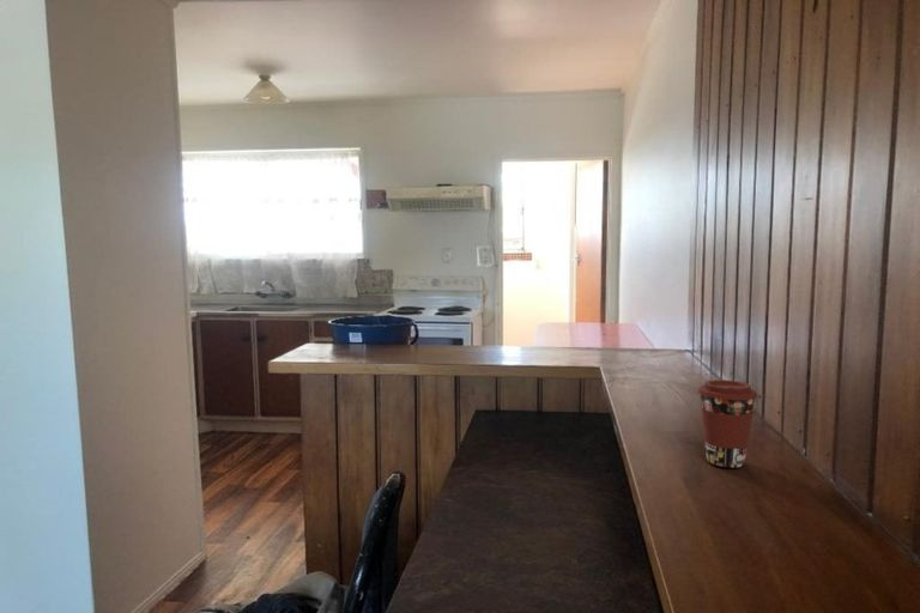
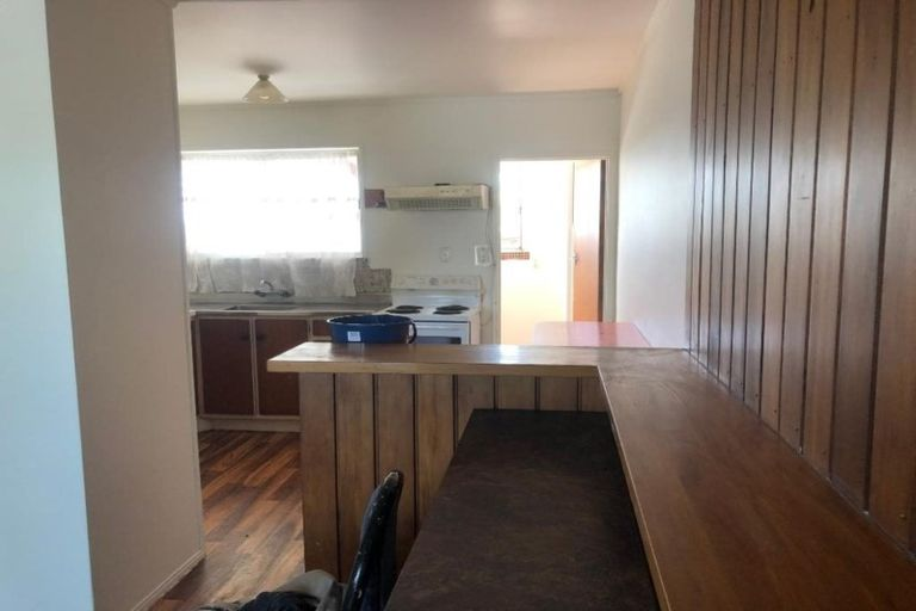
- coffee cup (726, 423)
